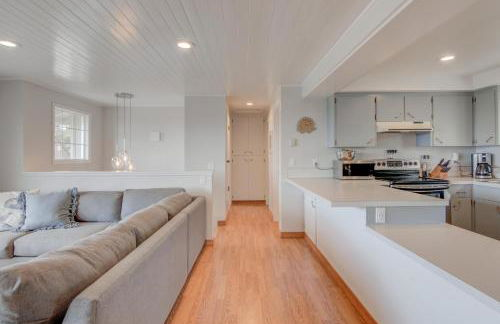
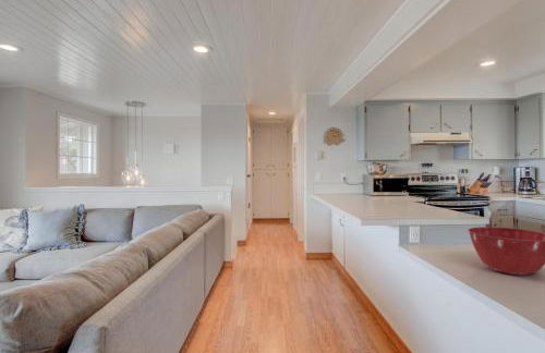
+ mixing bowl (509, 251)
